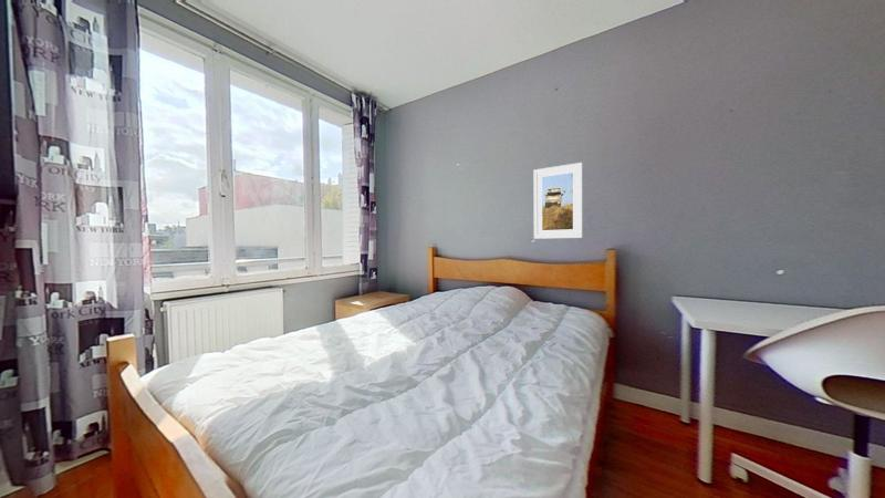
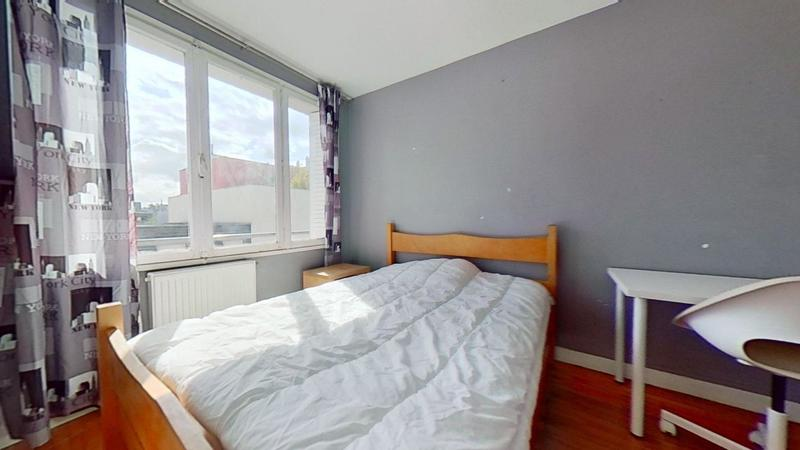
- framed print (556, 201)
